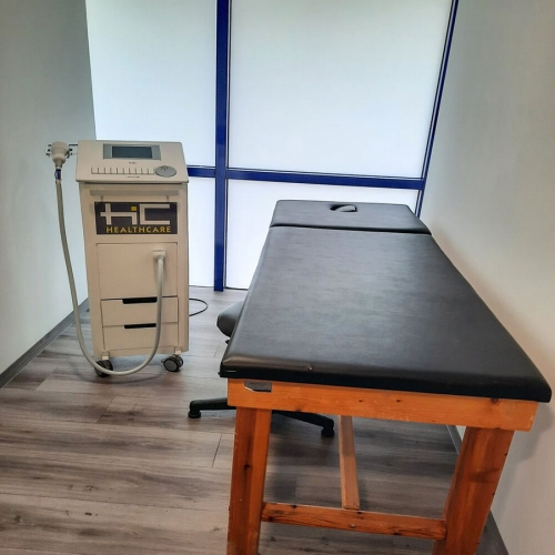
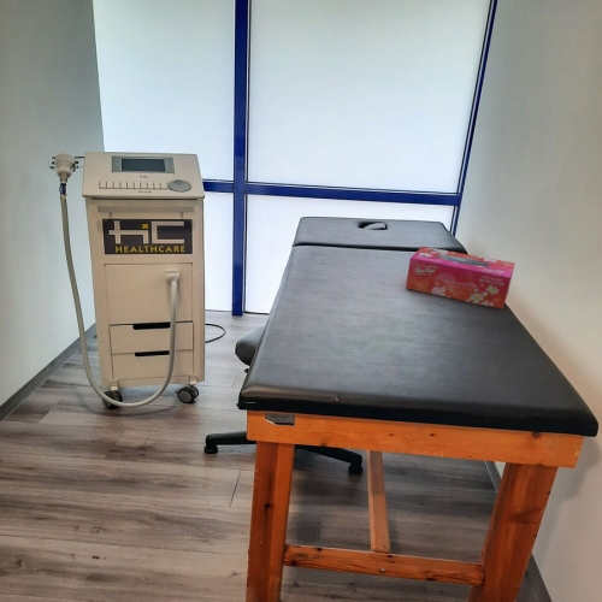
+ tissue box (459, 276)
